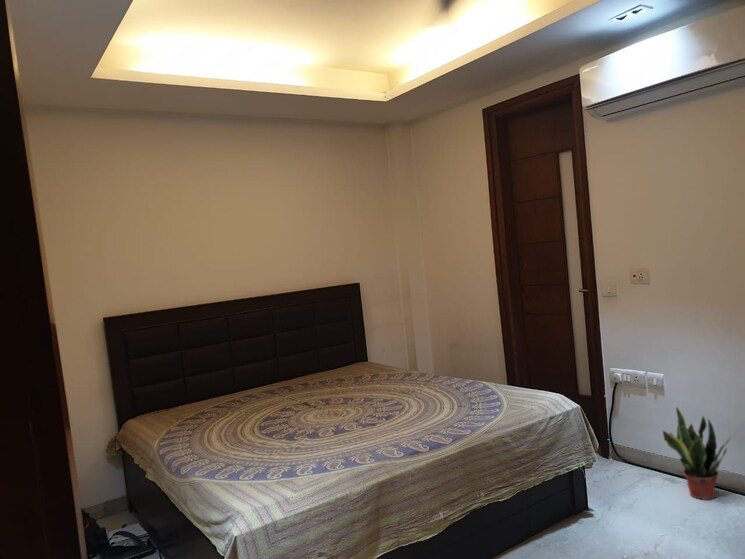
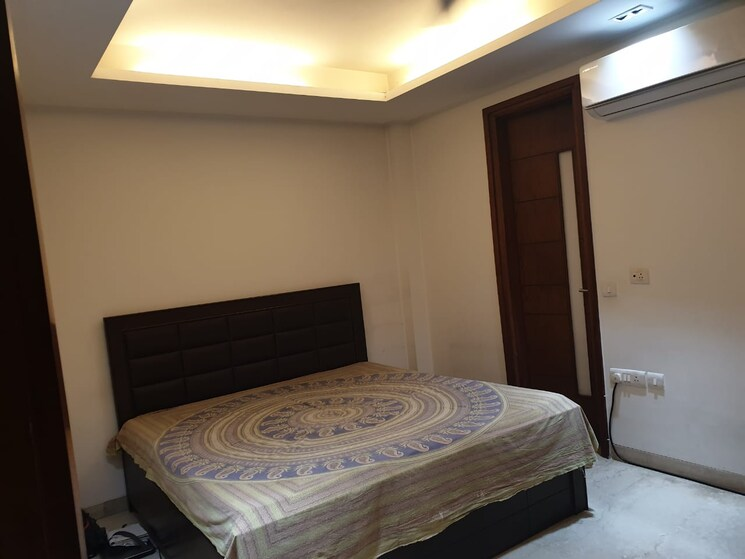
- potted plant (697, 454)
